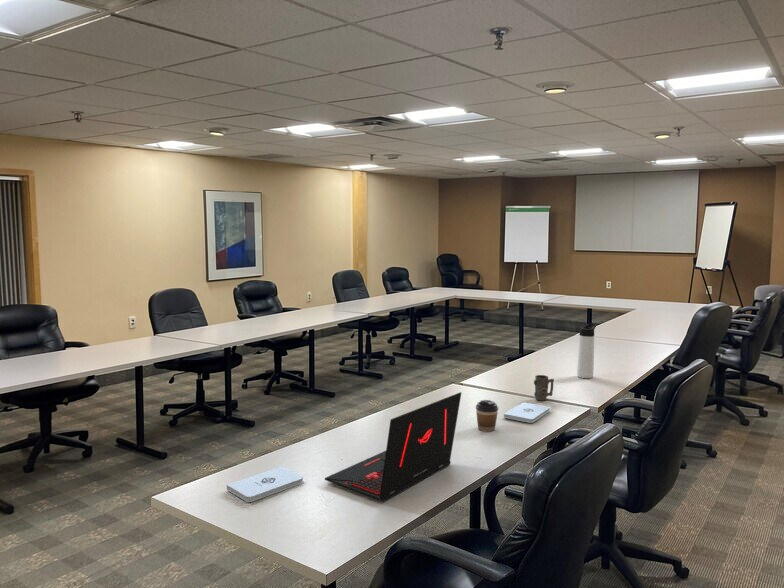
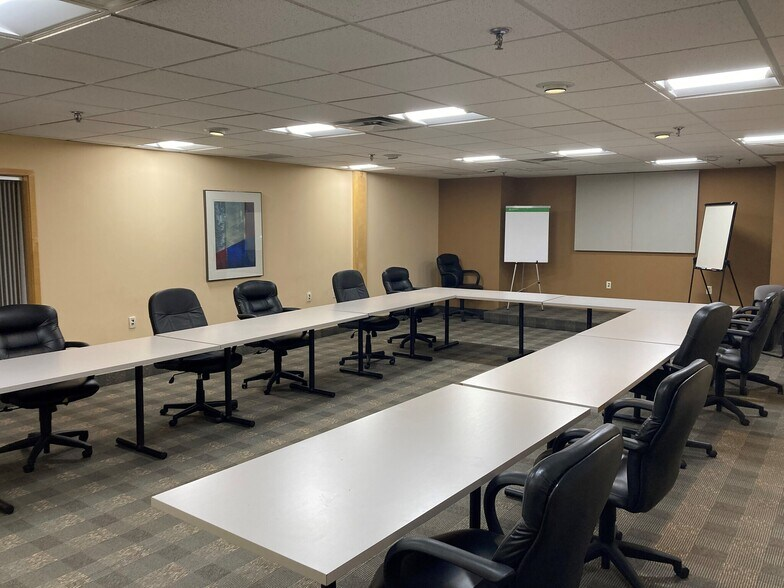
- thermos bottle (587, 350)
- laptop (394, 436)
- coffee cup (486, 414)
- mug (543, 387)
- notepad (527, 412)
- notepad (266, 483)
